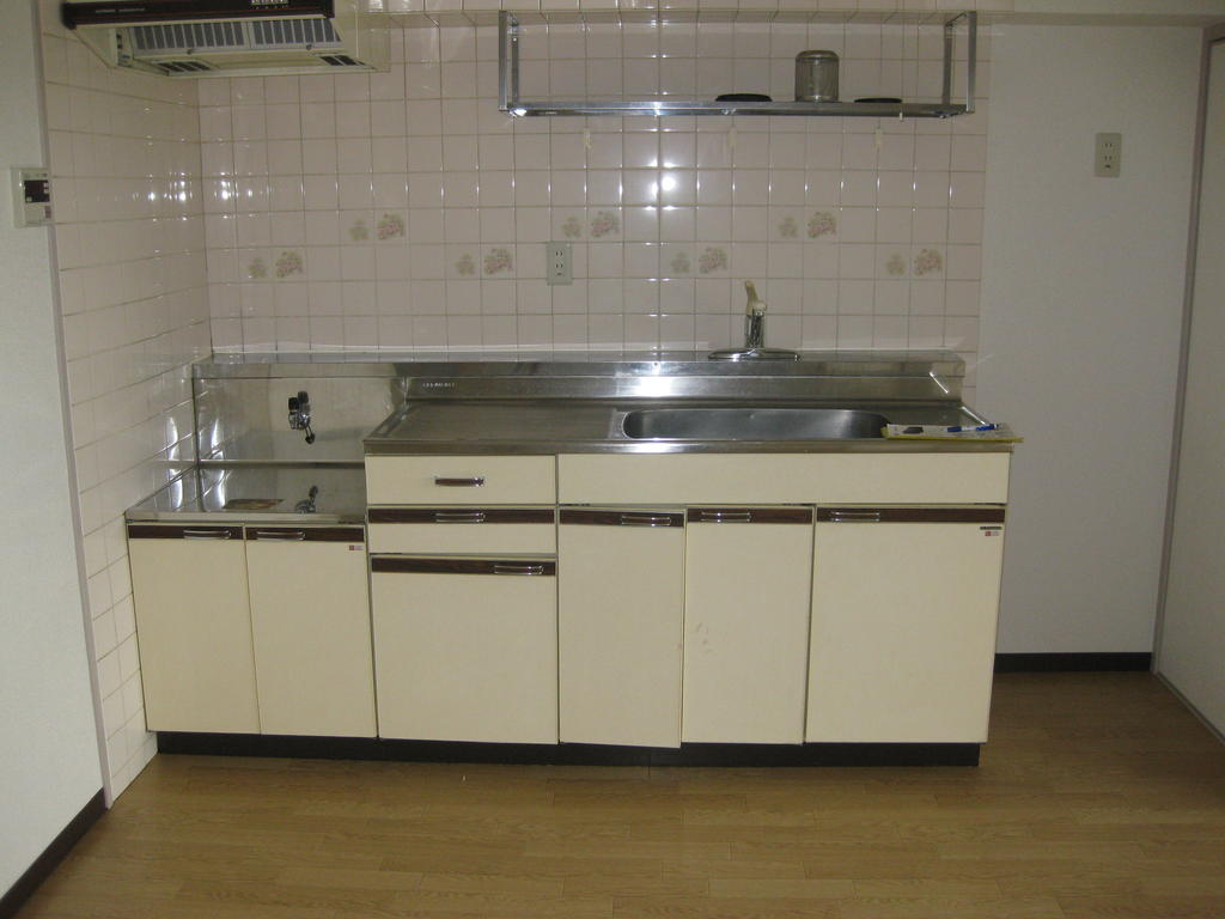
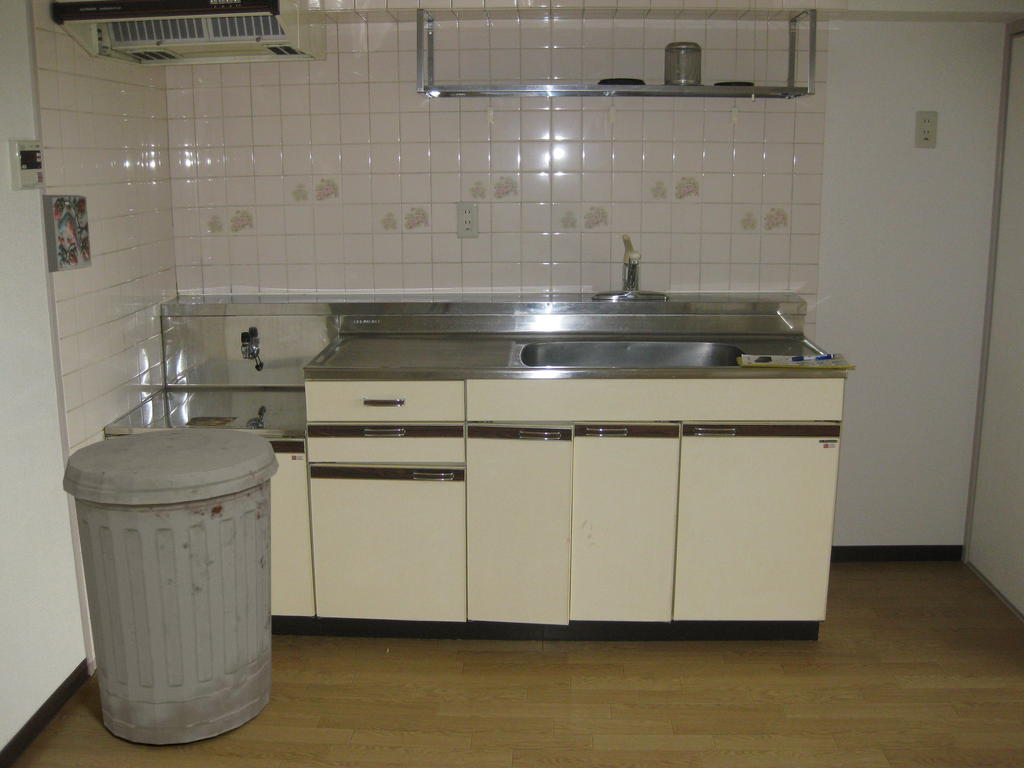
+ decorative tile (68, 232)
+ trash can (180, 574)
